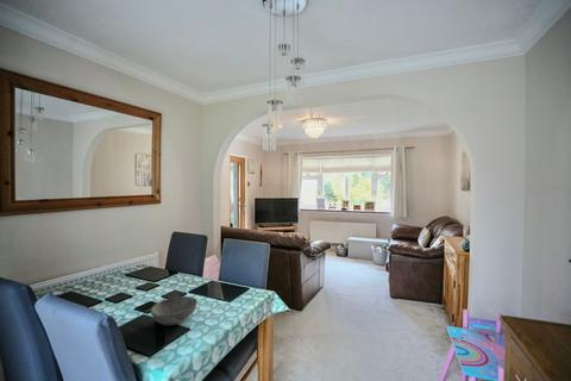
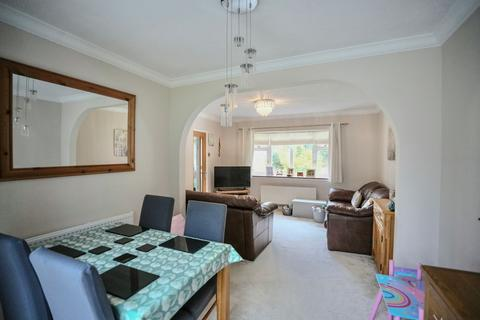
- bowl (174, 312)
